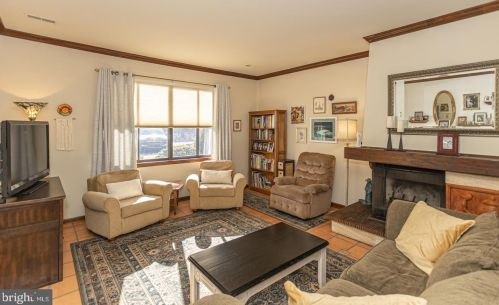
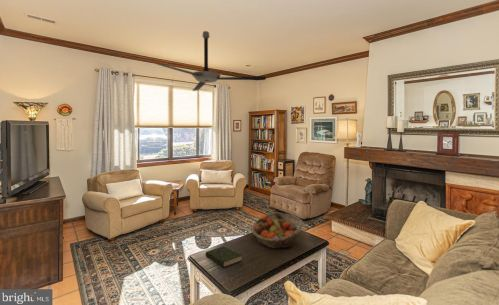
+ ceiling fan (207, 58)
+ fruit basket (276, 229)
+ book (223, 256)
